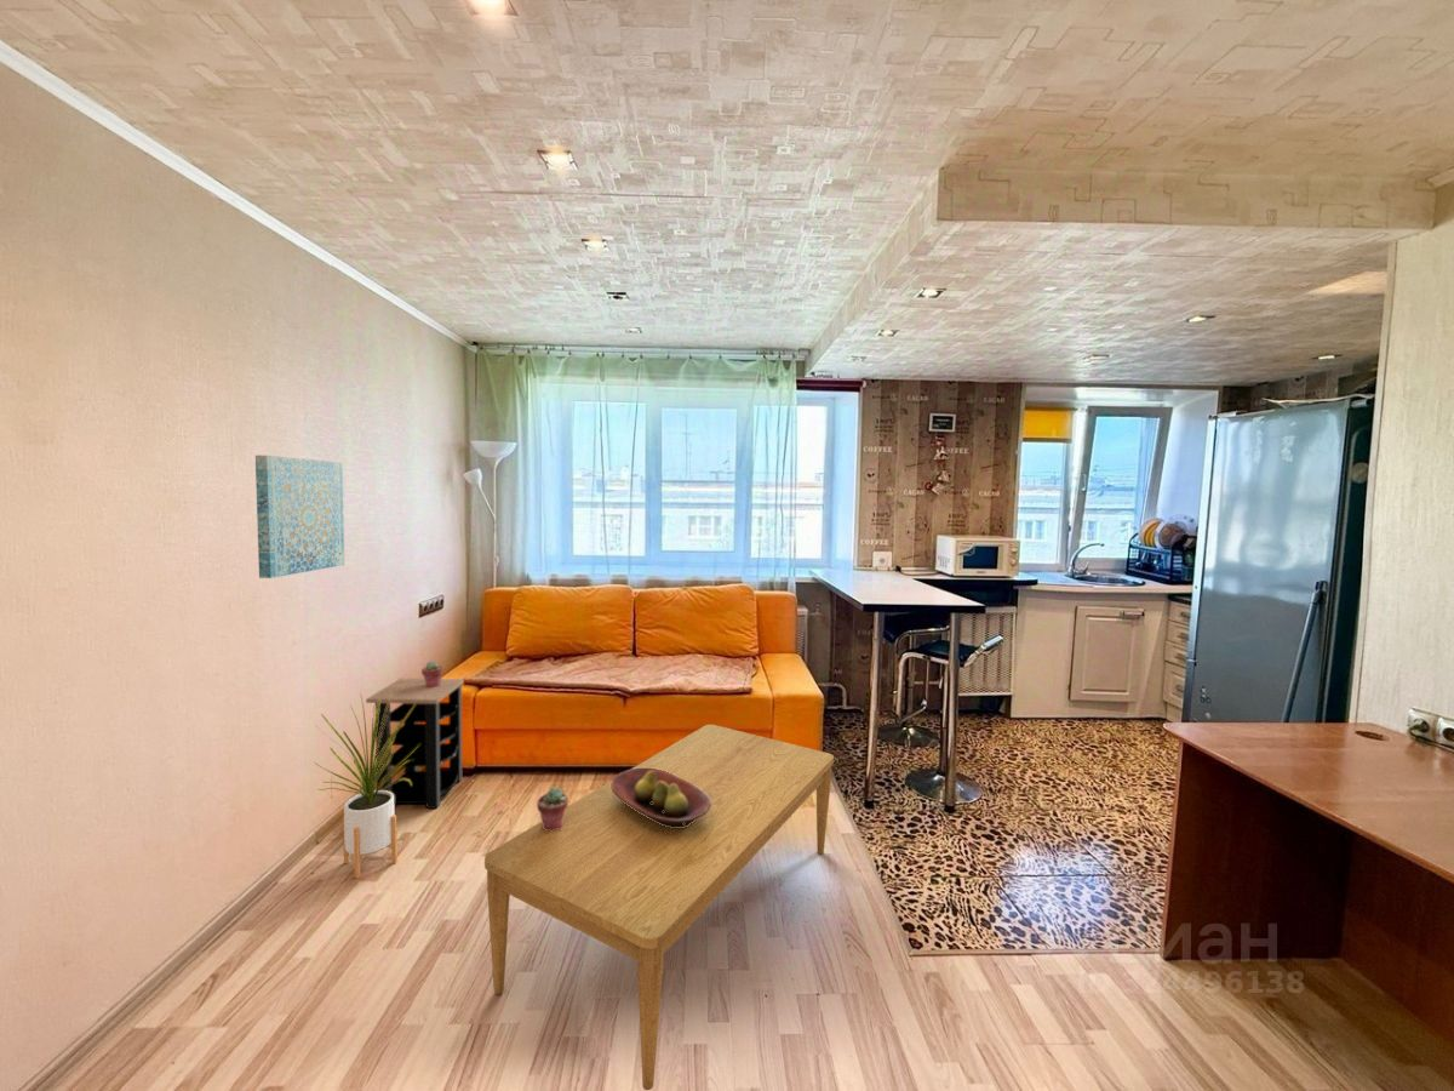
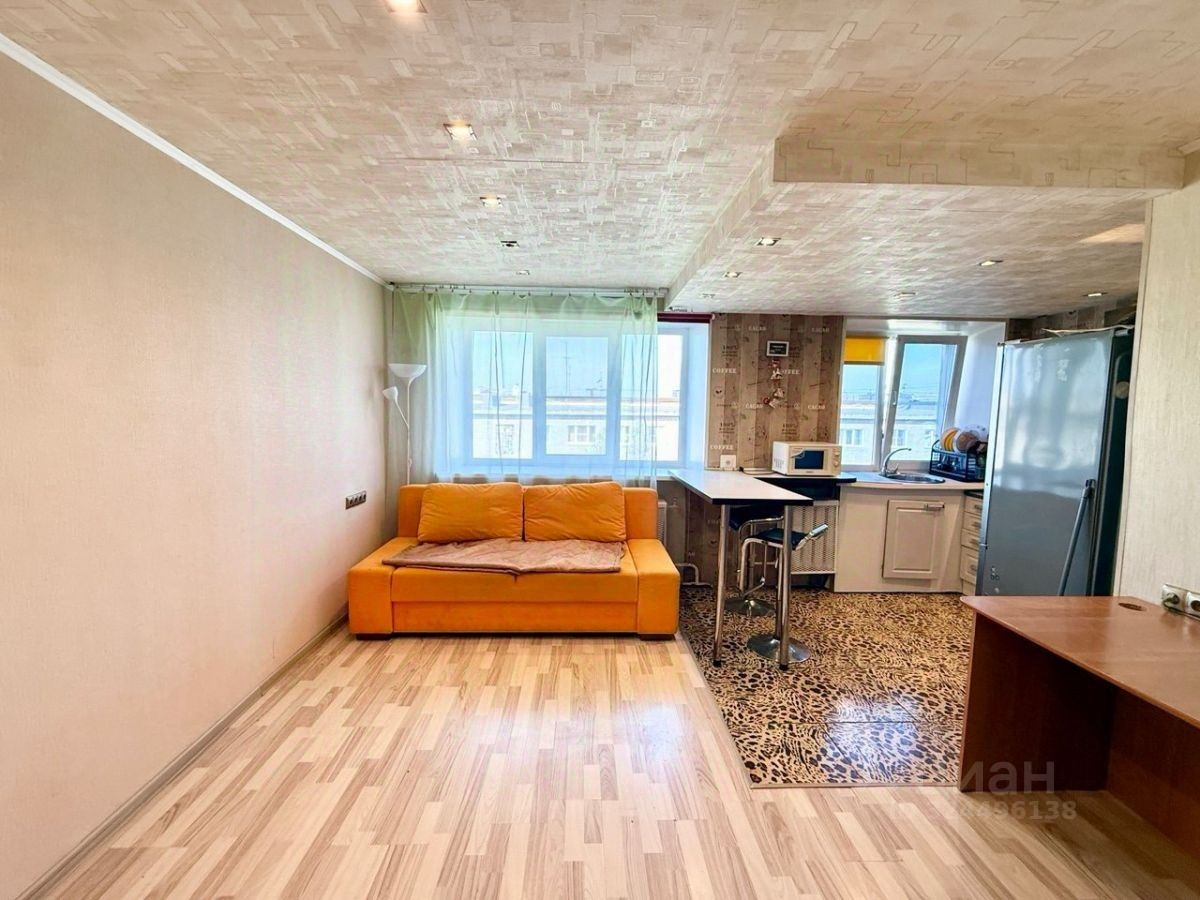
- side table (419, 741)
- fruit bowl (659, 793)
- potted succulent (553, 806)
- potted succulent (433, 672)
- coffee table (688, 853)
- house plant (367, 779)
- wall art (304, 515)
